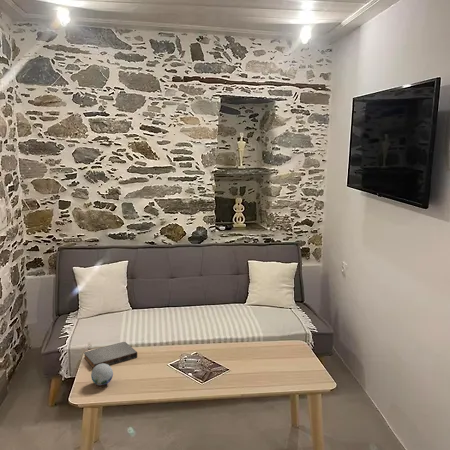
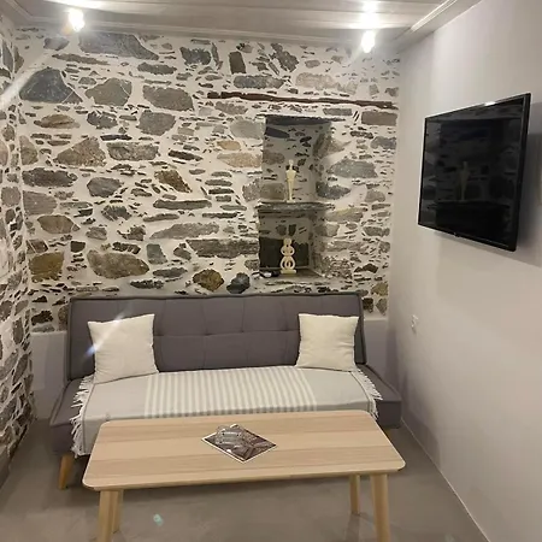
- decorative orb (102, 374)
- book (110, 354)
